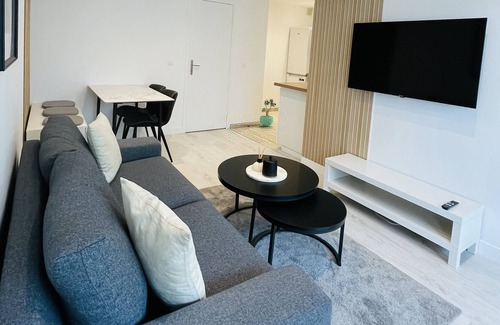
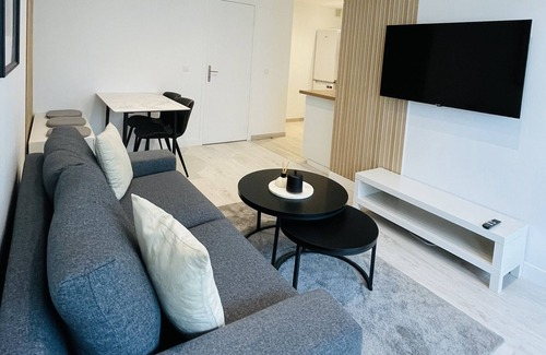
- potted plant (267, 112)
